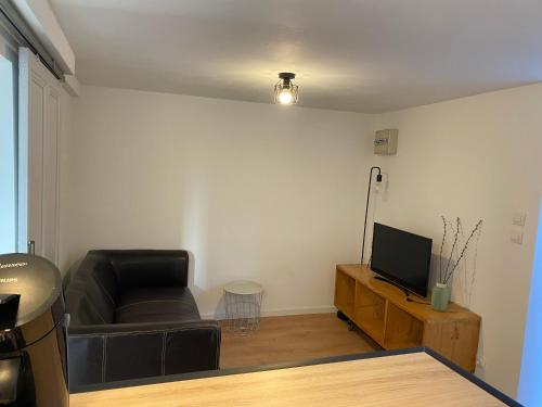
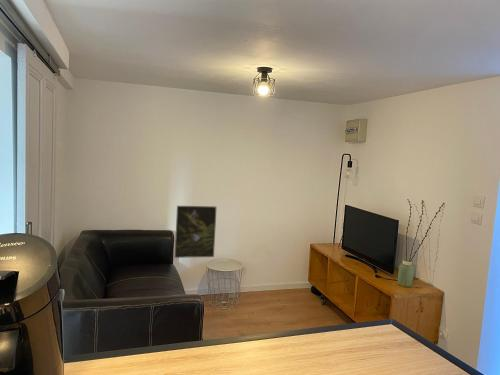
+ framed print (195, 231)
